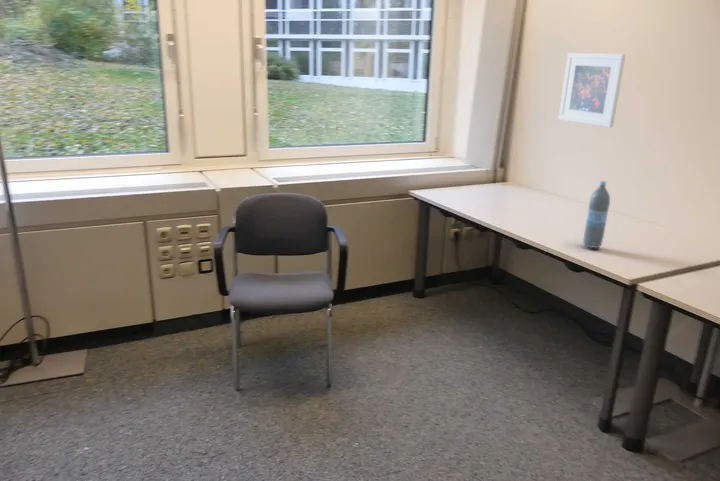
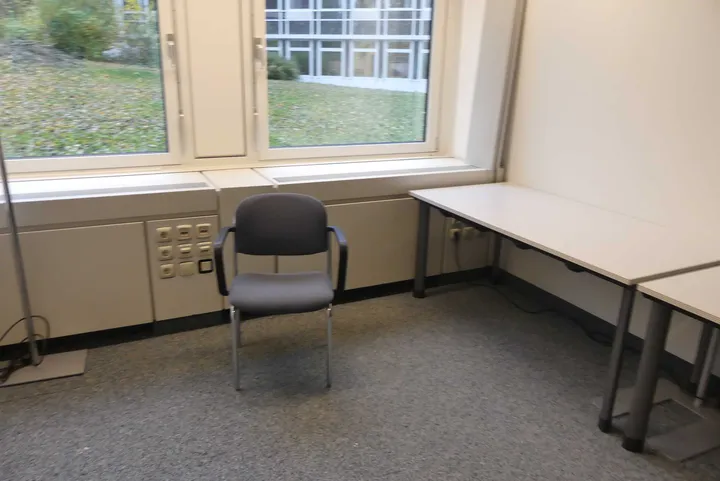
- water bottle (597, 215)
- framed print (589, 89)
